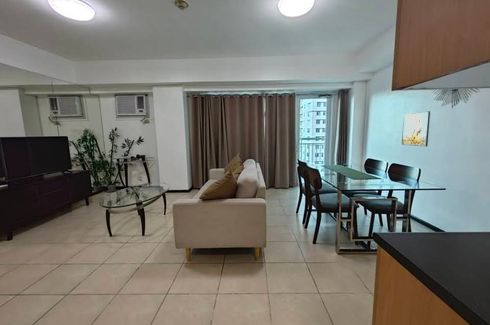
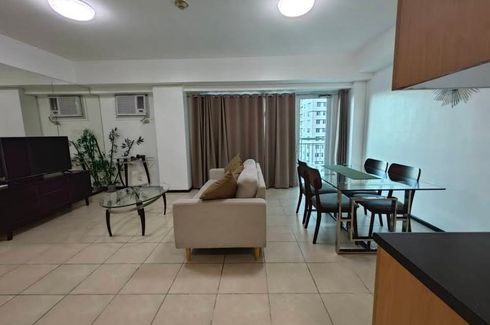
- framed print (414, 129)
